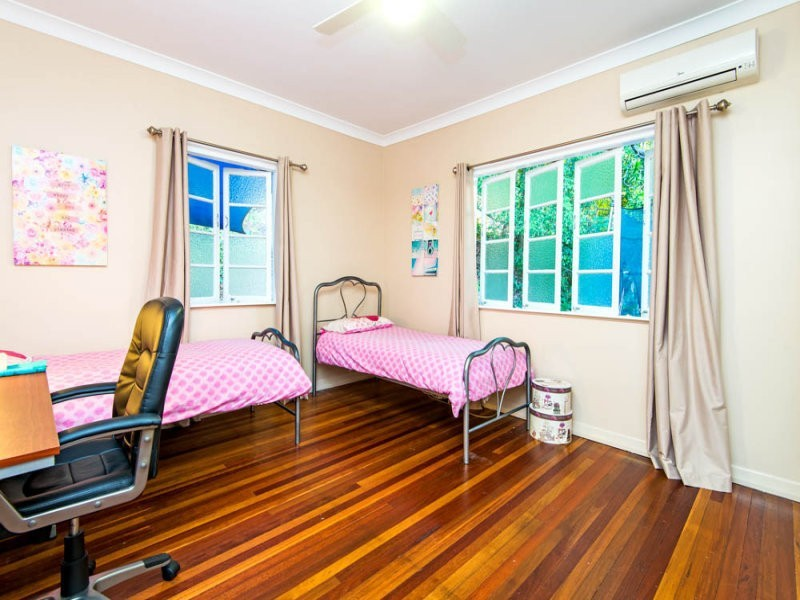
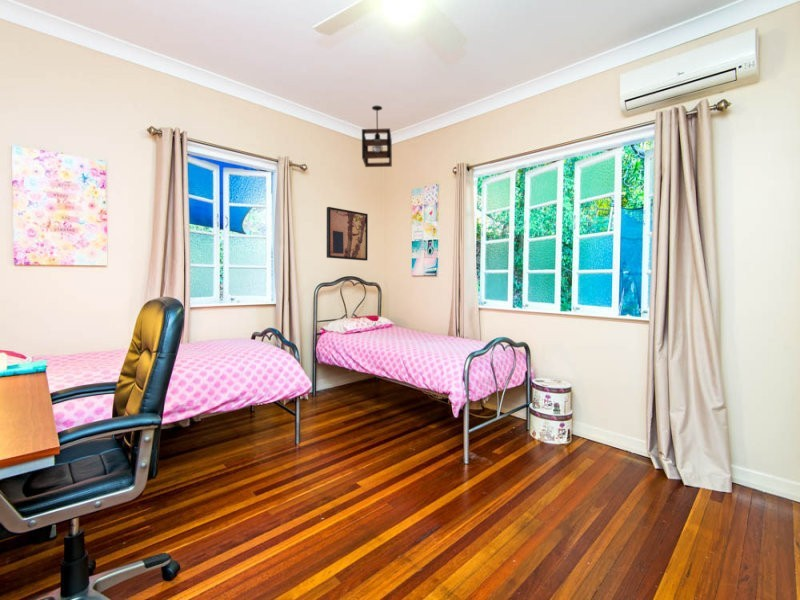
+ pendant light (377, 135)
+ wall art (347, 234)
